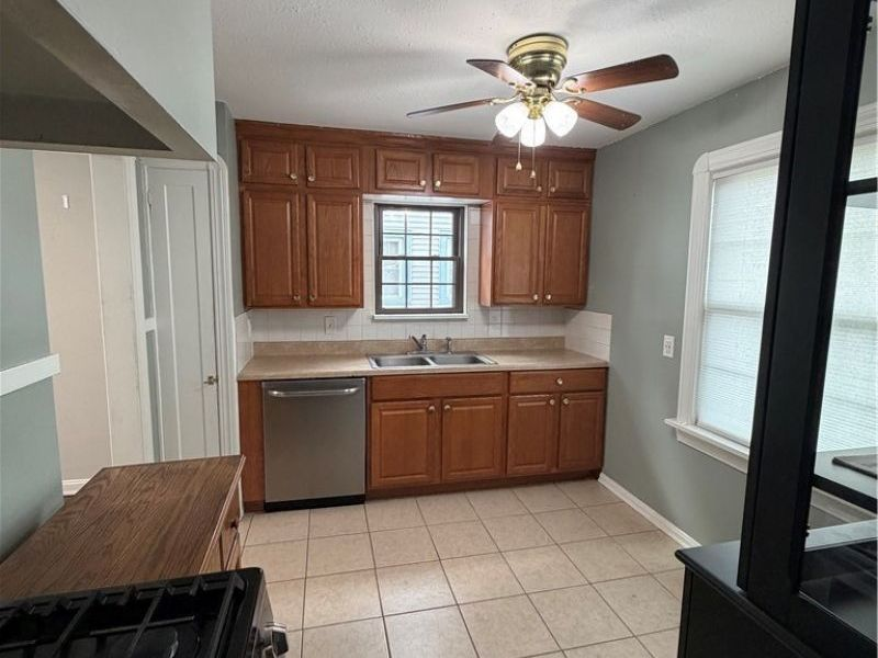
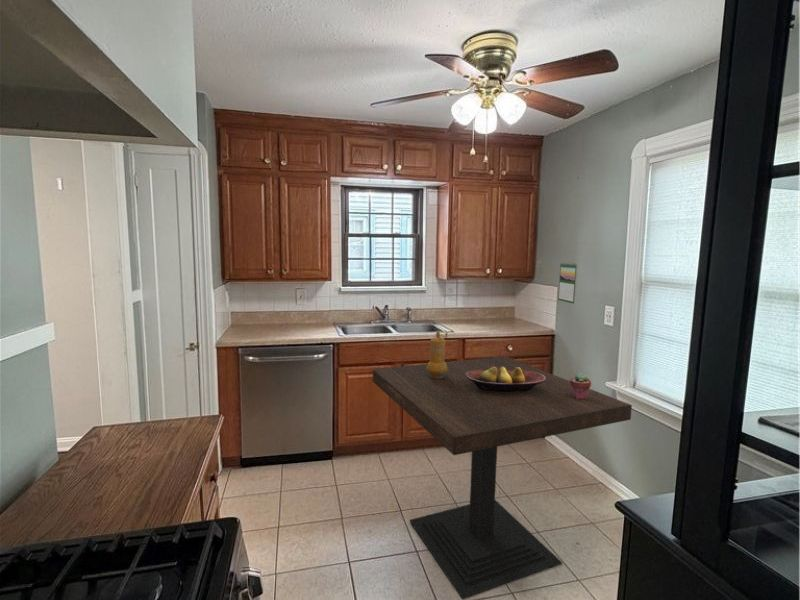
+ calendar (567, 282)
+ fruit bowl (505, 376)
+ pepper mill (438, 353)
+ potted succulent (580, 384)
+ dining table (483, 465)
